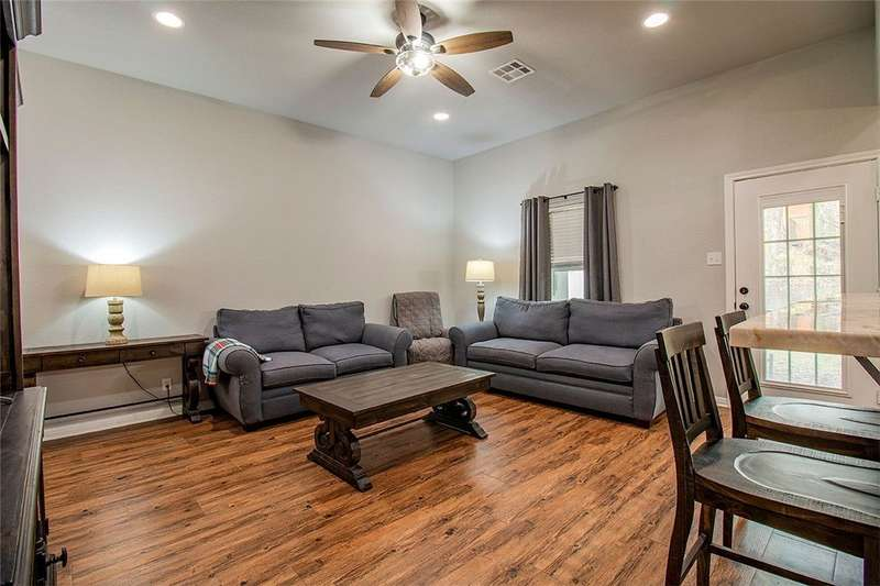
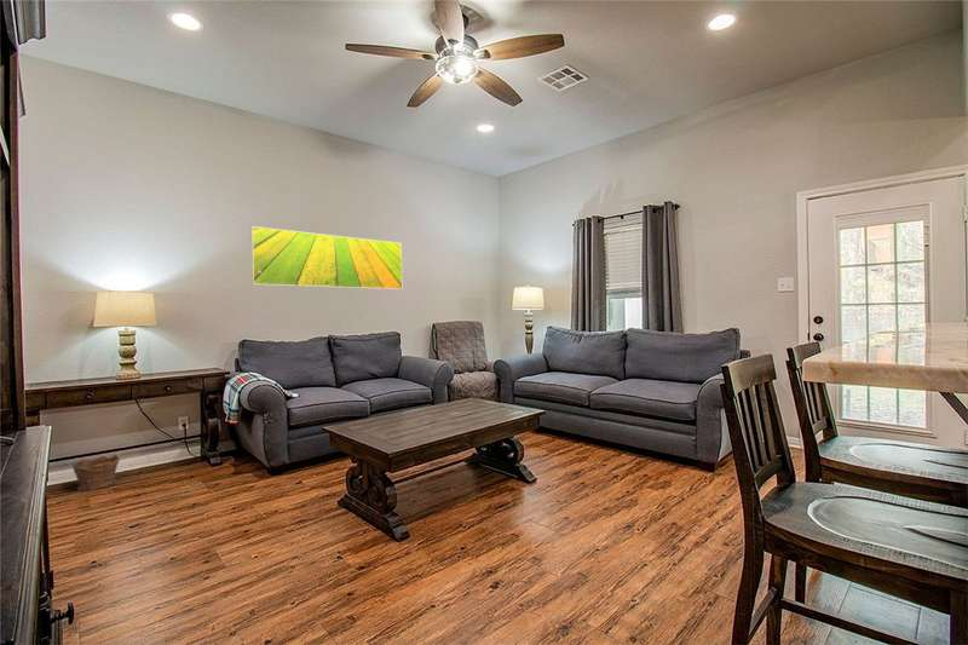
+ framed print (334, 261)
+ clay pot (96, 466)
